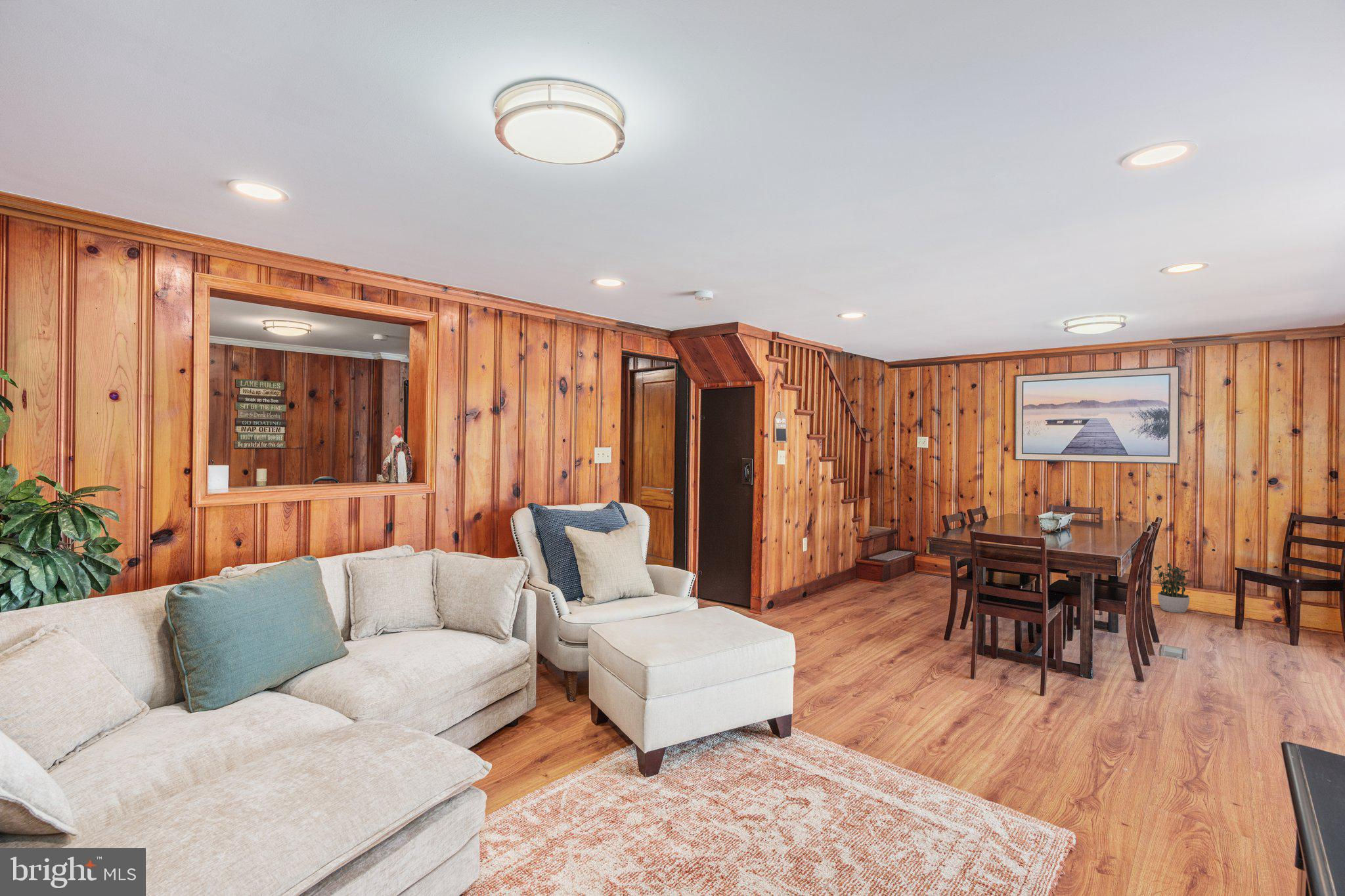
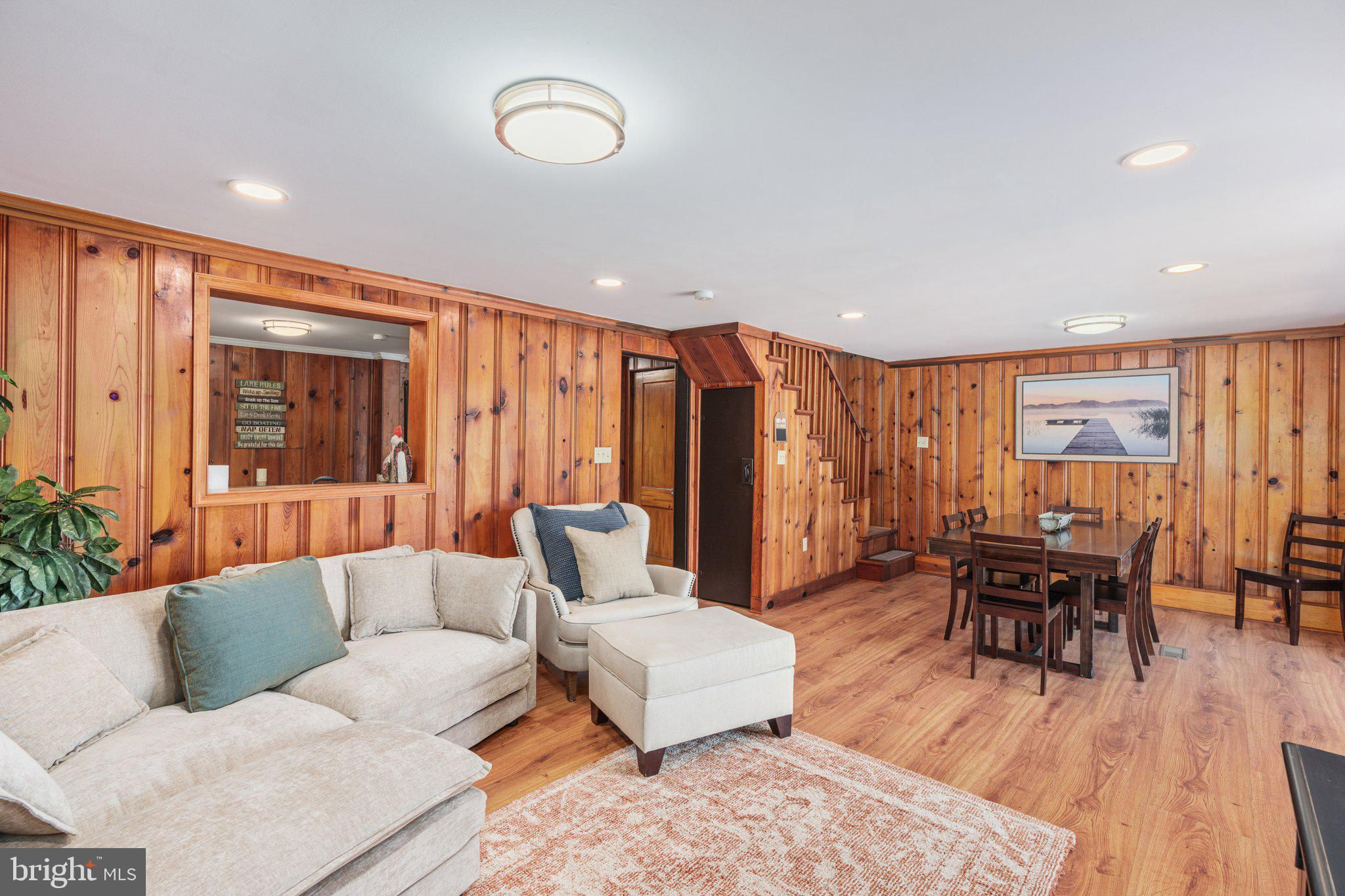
- potted plant (1171, 586)
